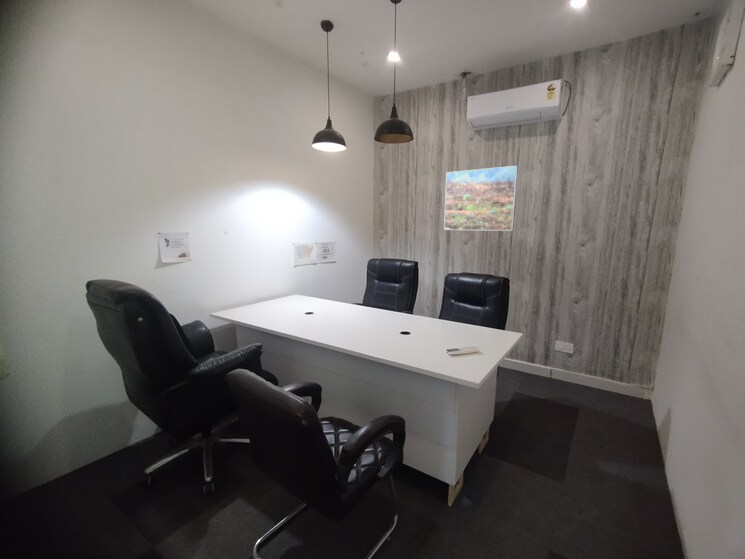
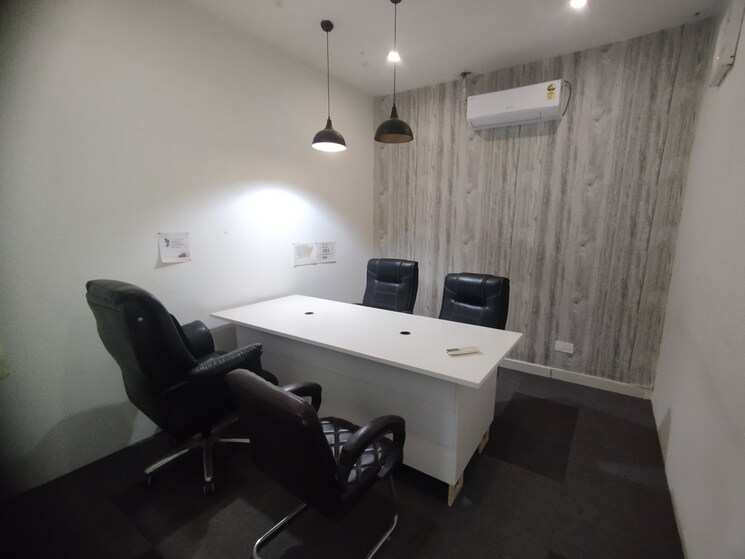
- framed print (478, 200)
